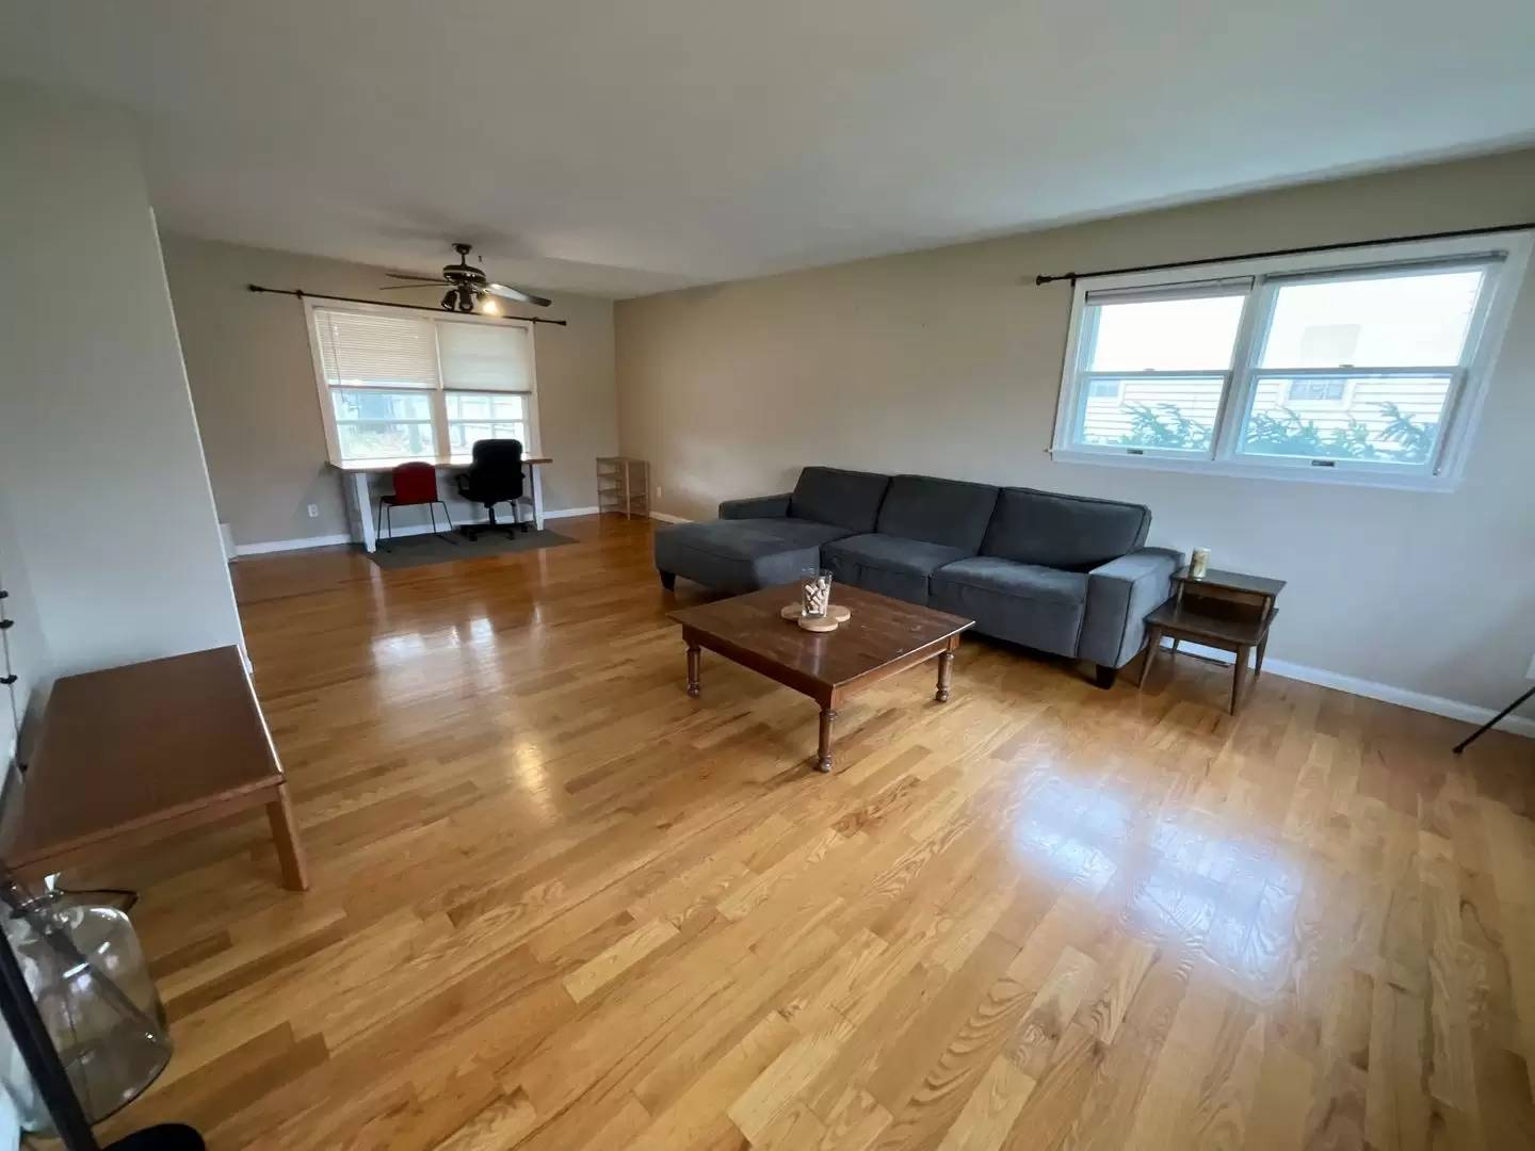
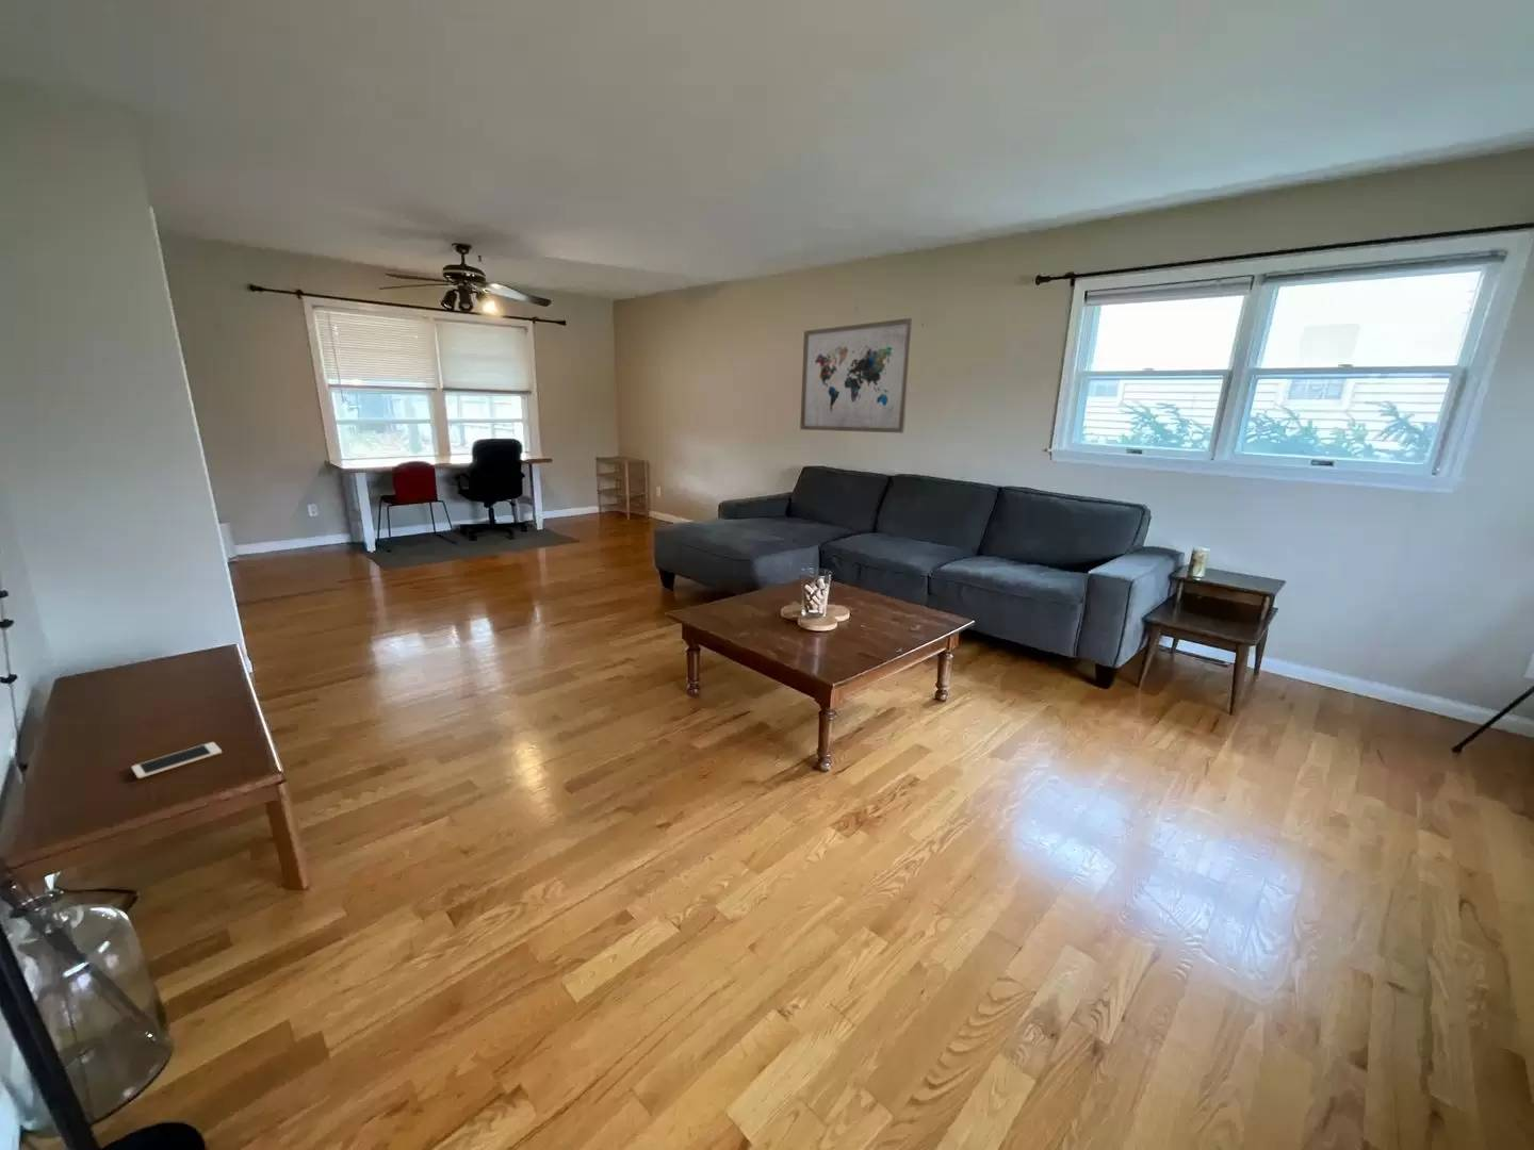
+ wall art (852, 379)
+ cell phone (176, 759)
